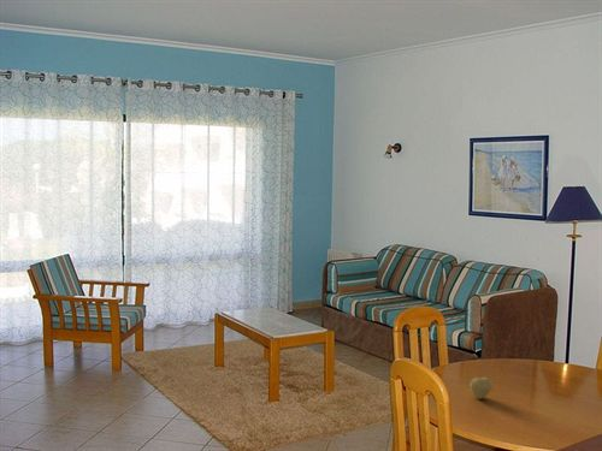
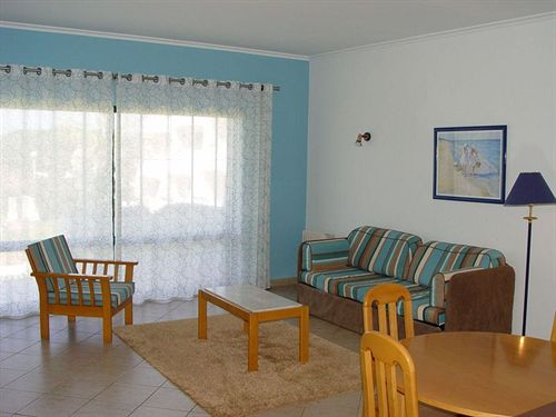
- fruit (480, 385)
